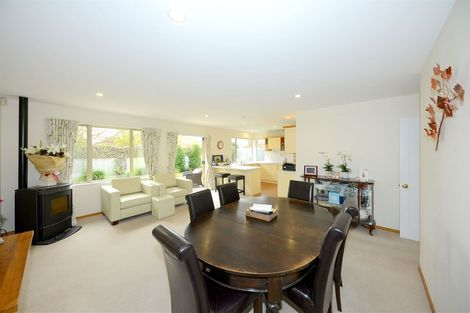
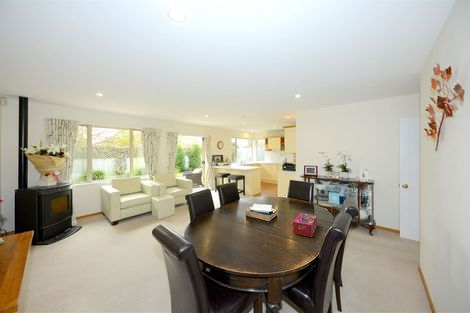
+ tissue box (305, 223)
